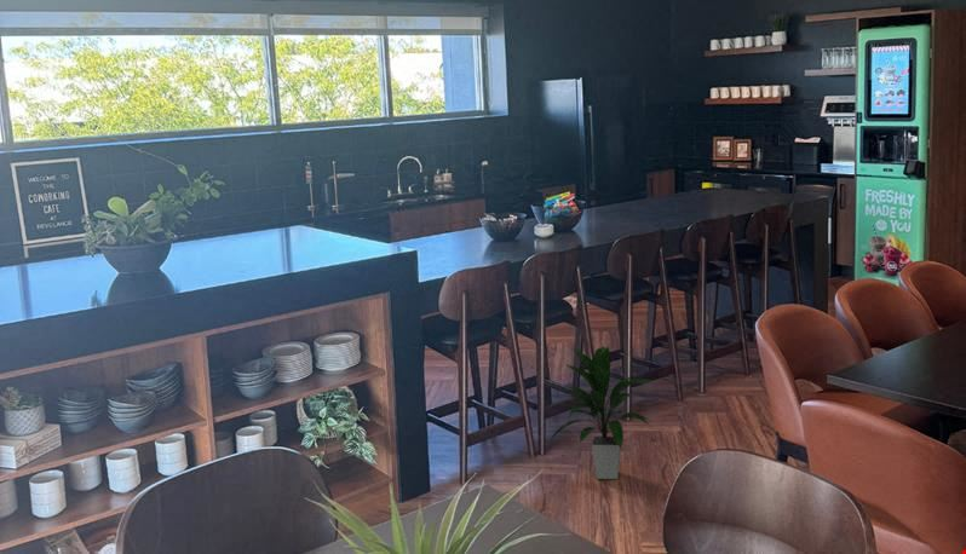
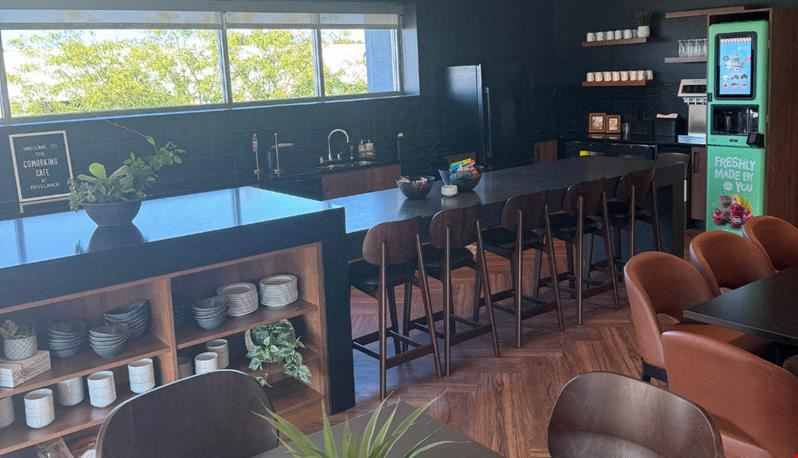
- indoor plant (600, 409)
